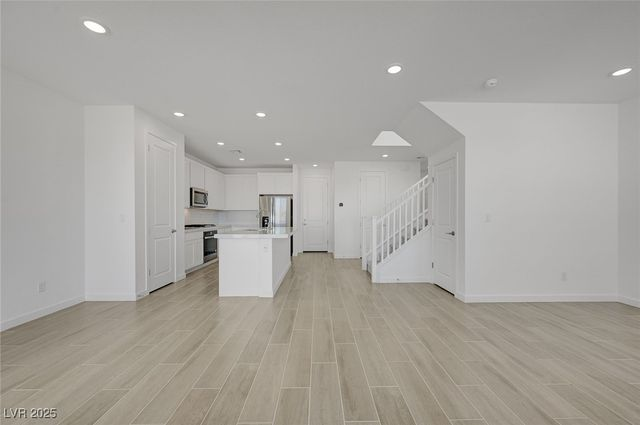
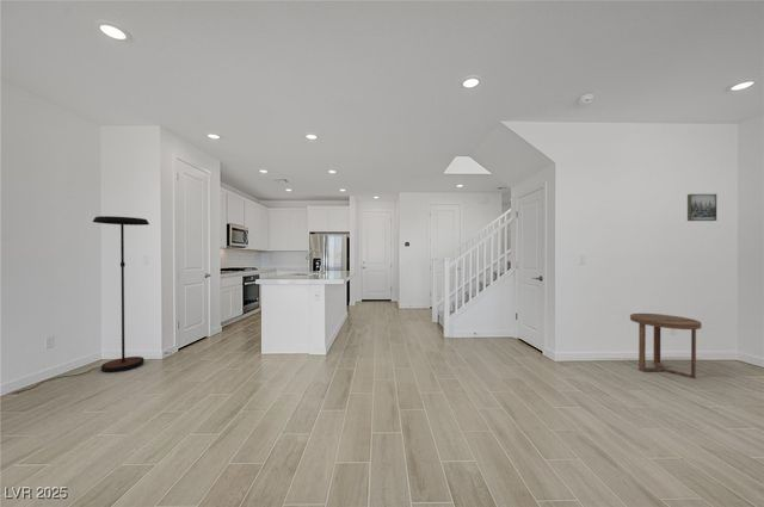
+ wall art (702, 208)
+ floor lamp (122, 295)
+ side table (659, 344)
